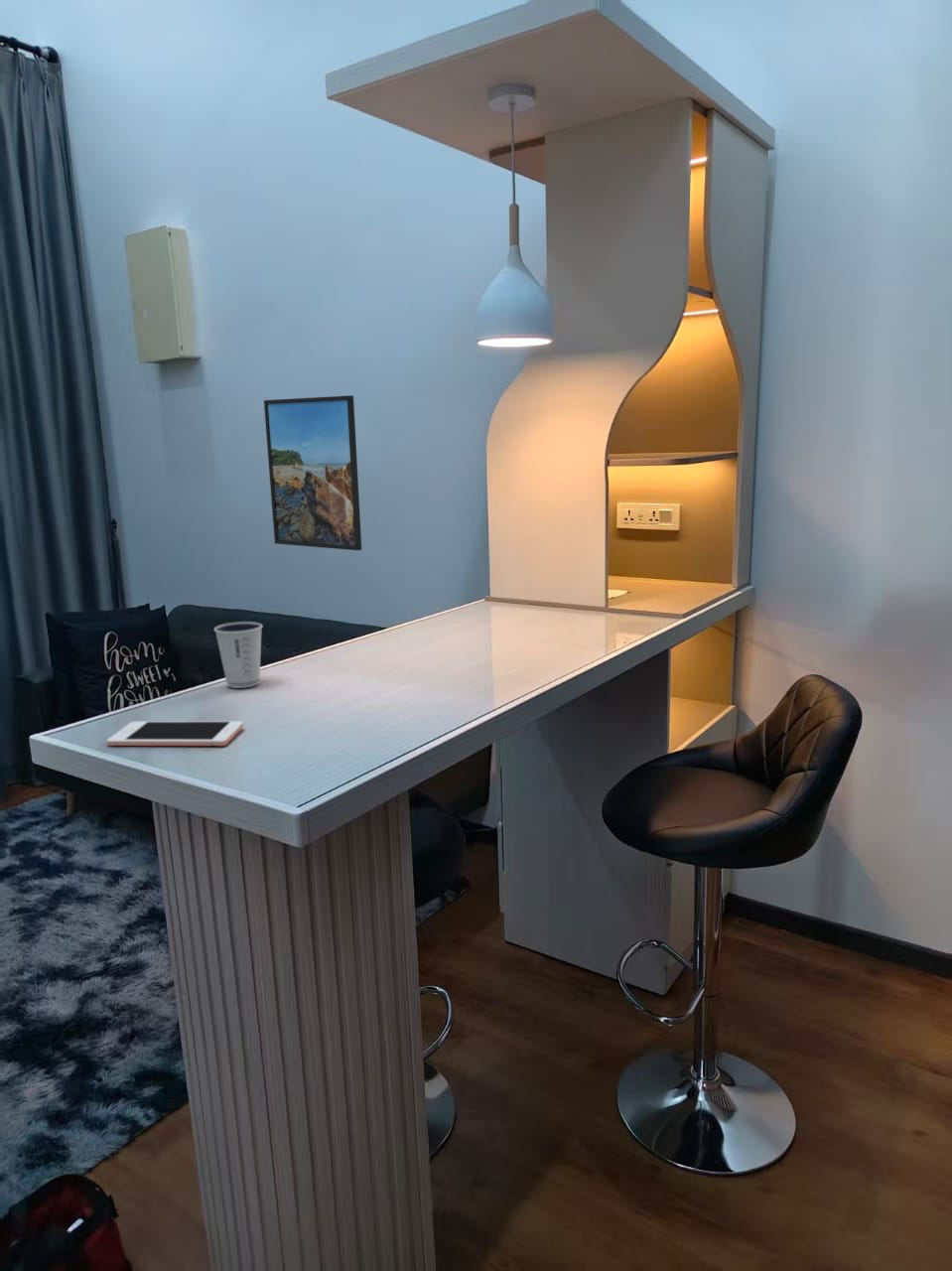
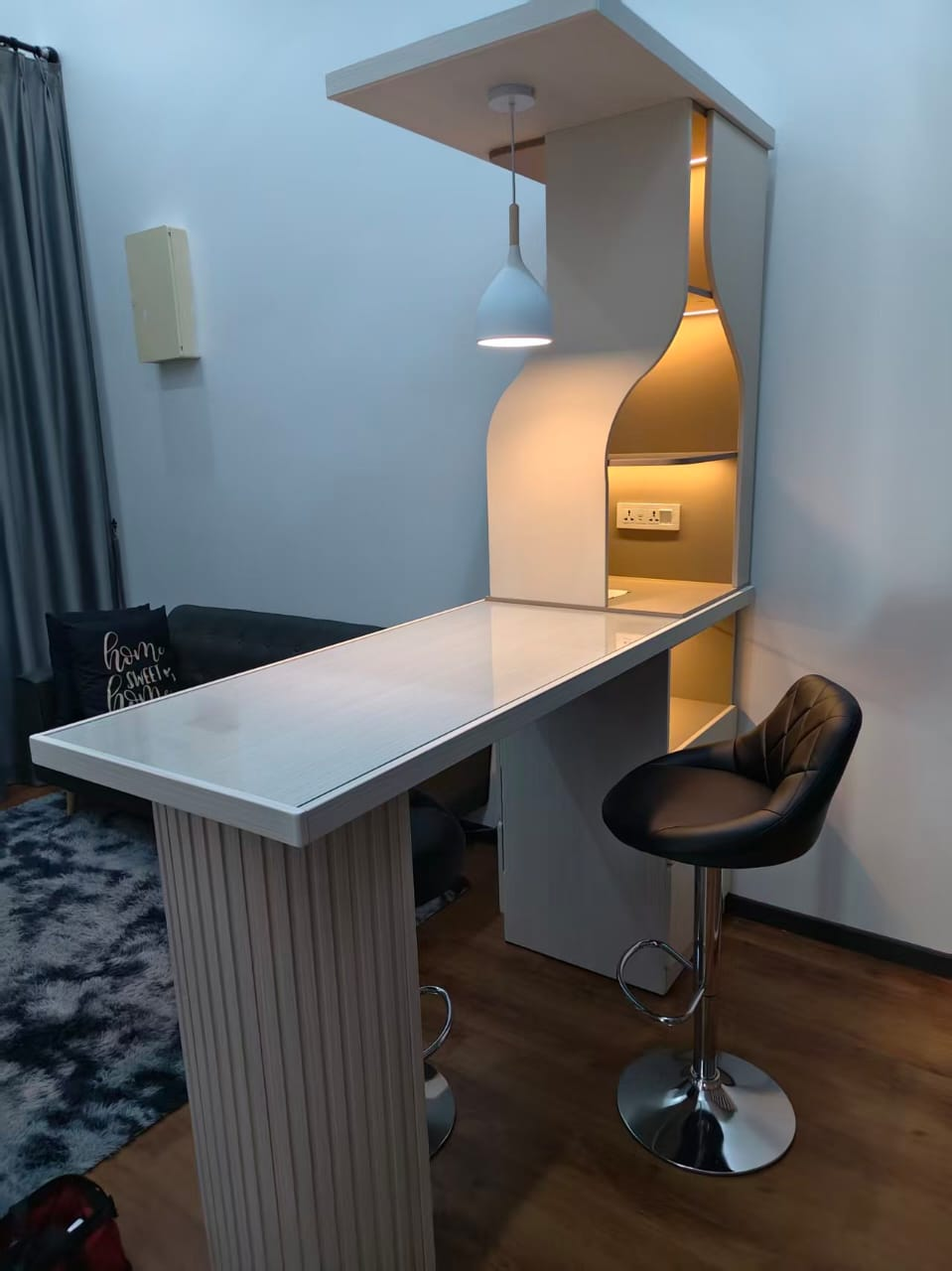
- cell phone (177, 733)
- dixie cup (240, 655)
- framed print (312, 474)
